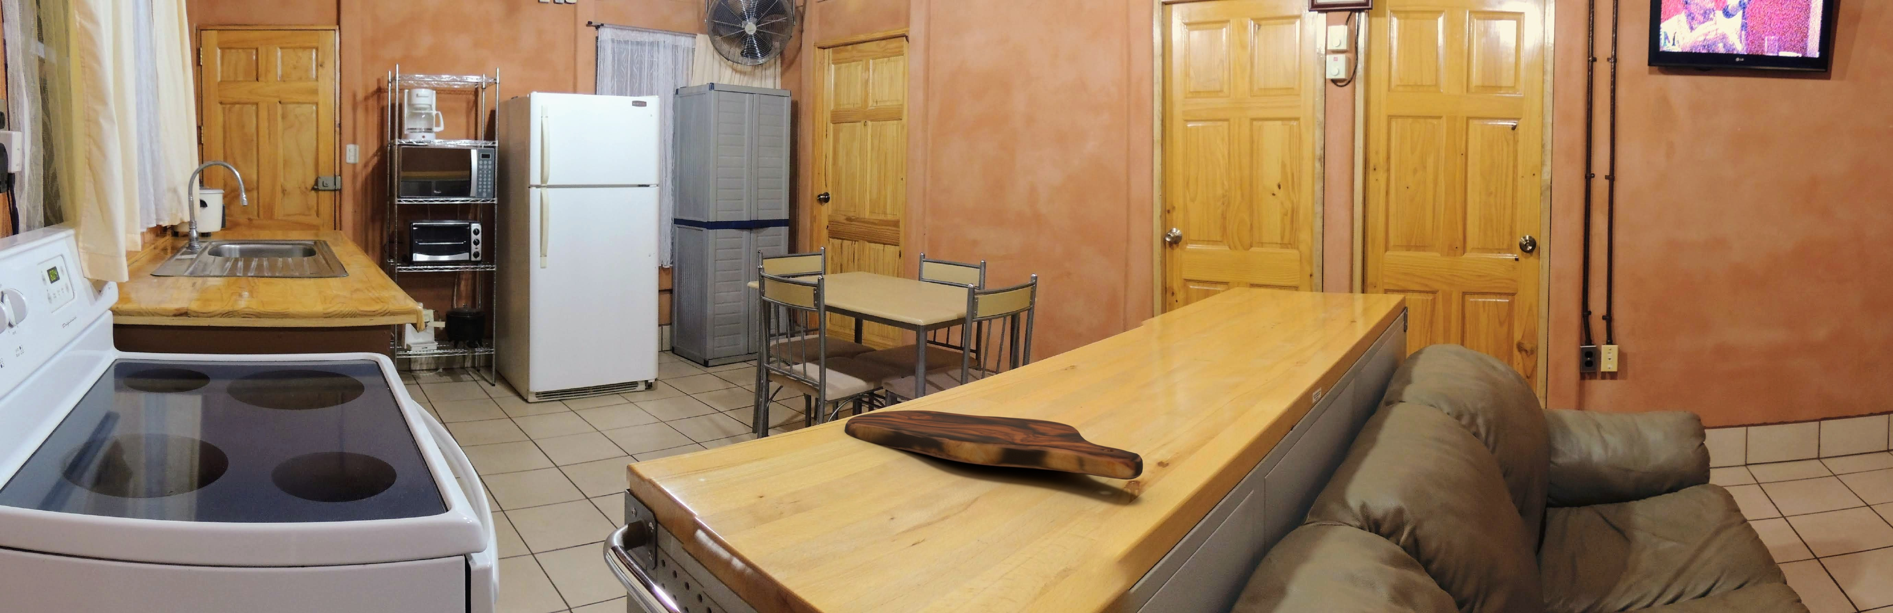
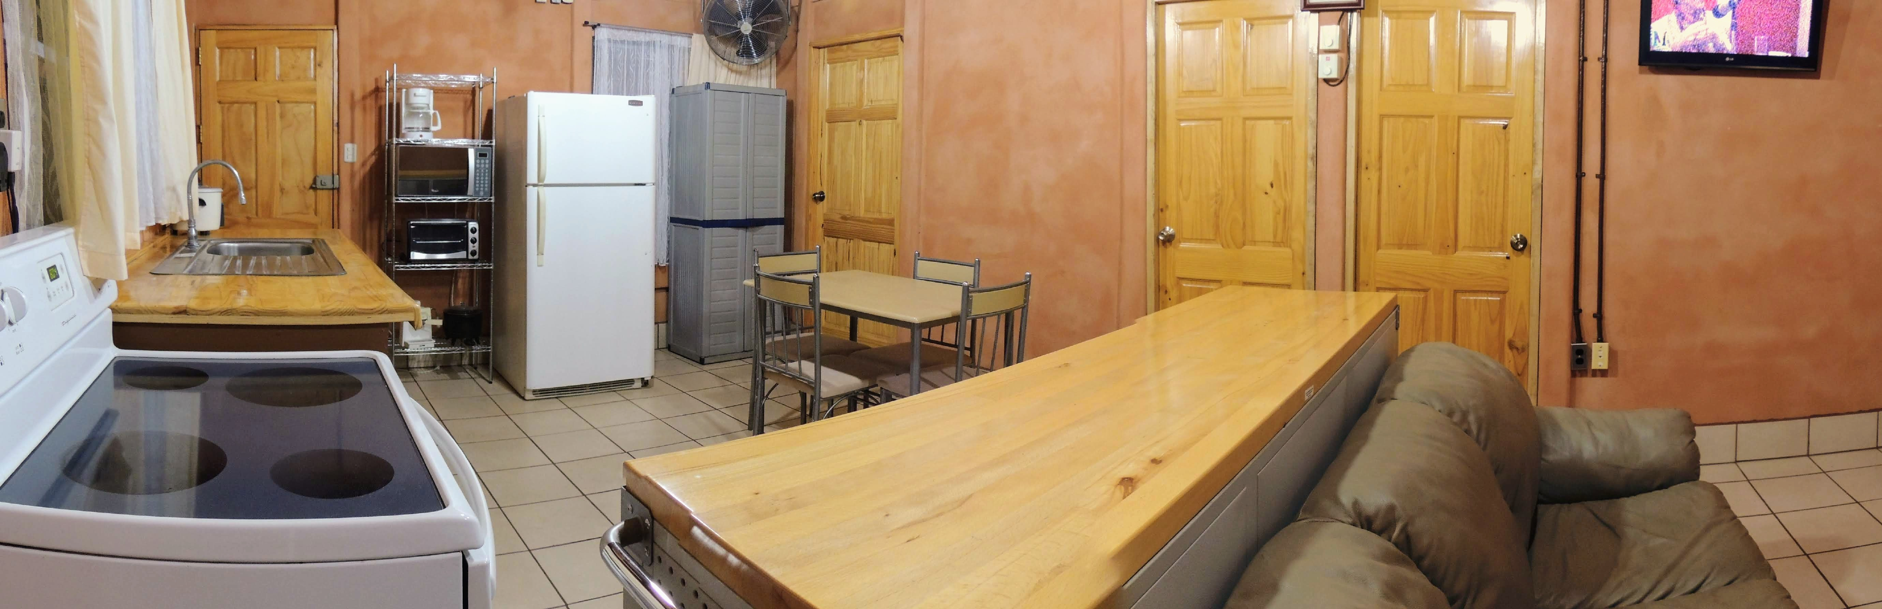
- cutting board (996, 439)
